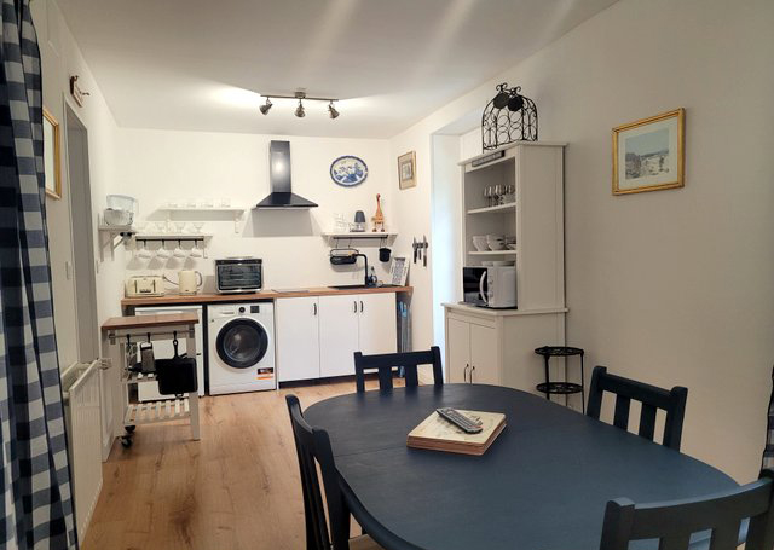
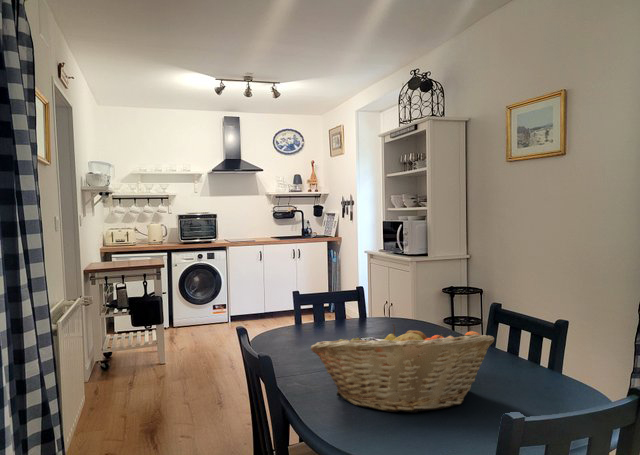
+ fruit basket (400, 357)
